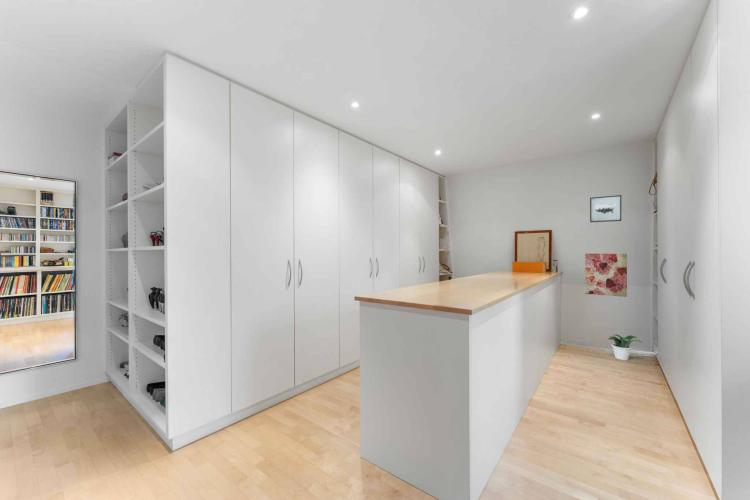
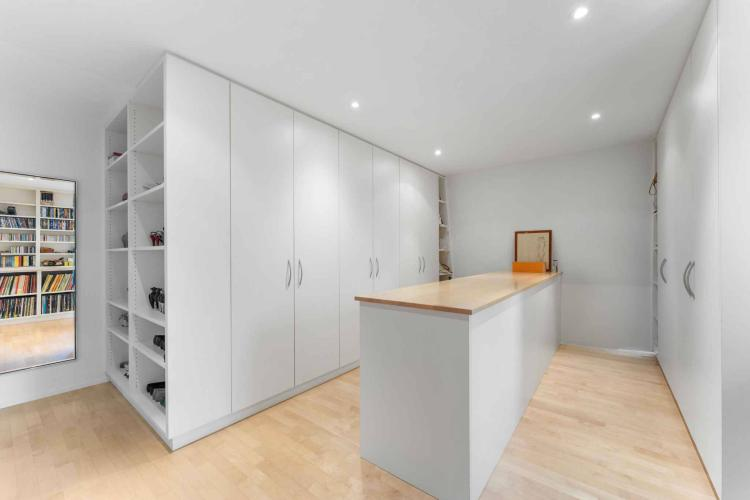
- potted plant (624, 347)
- wall art (605, 274)
- wall art (605, 209)
